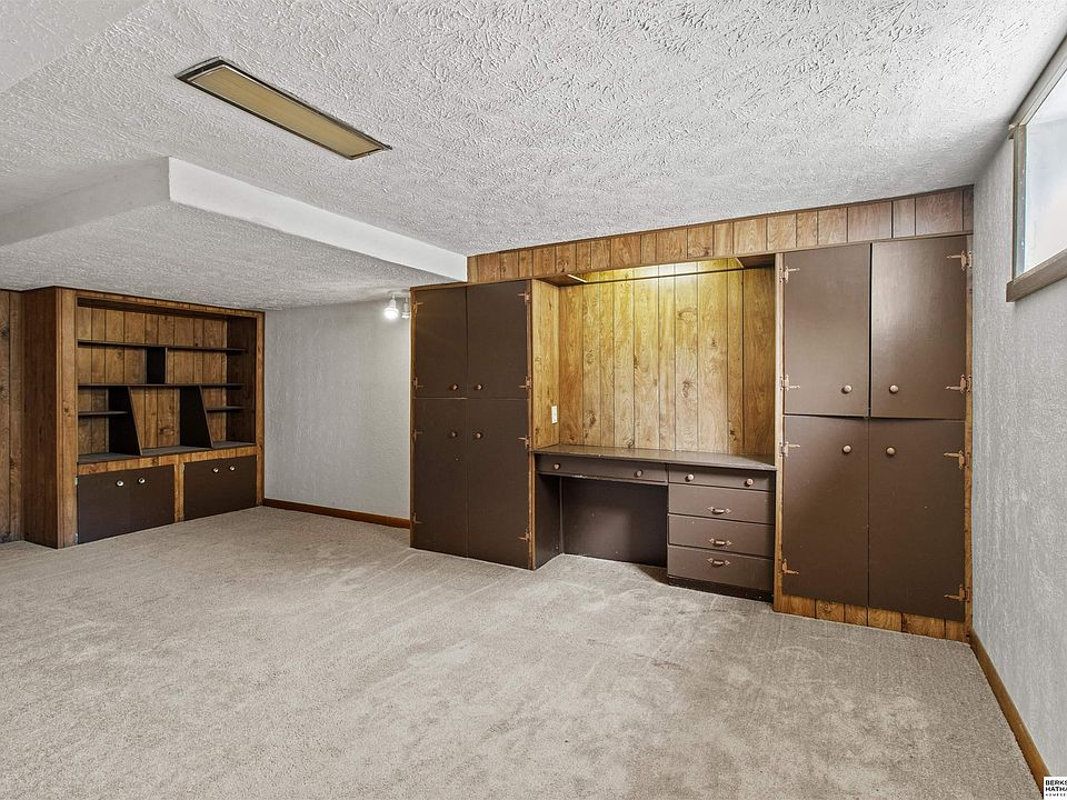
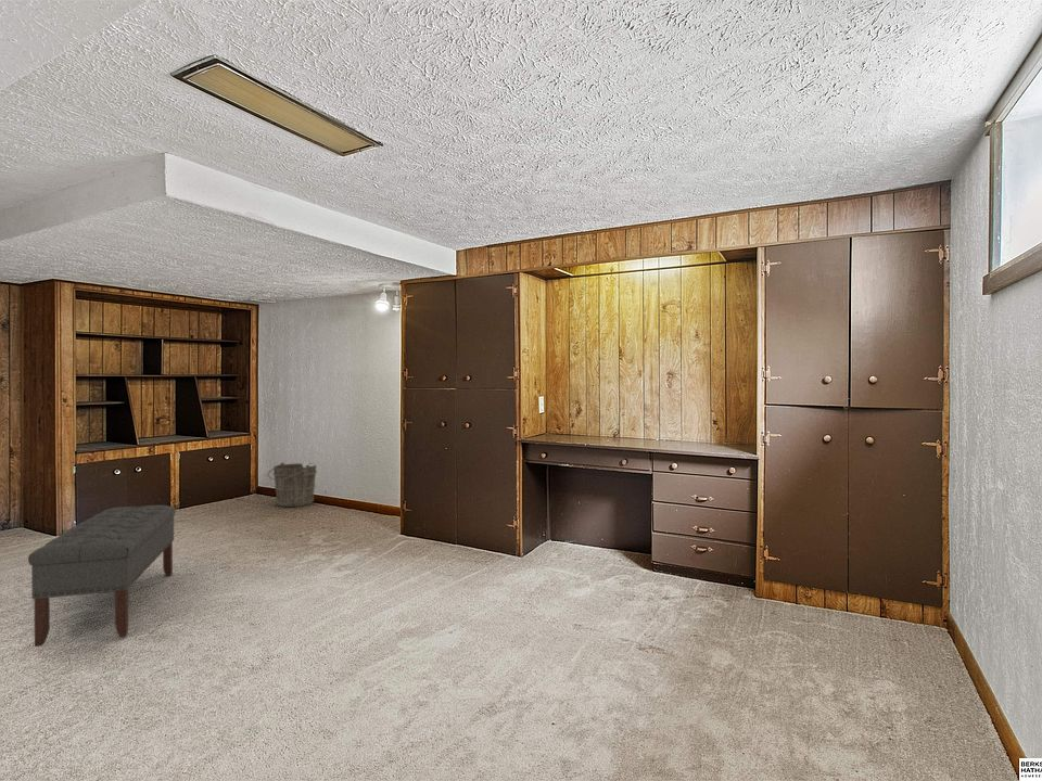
+ bench (114, 563)
+ bucket (293, 483)
